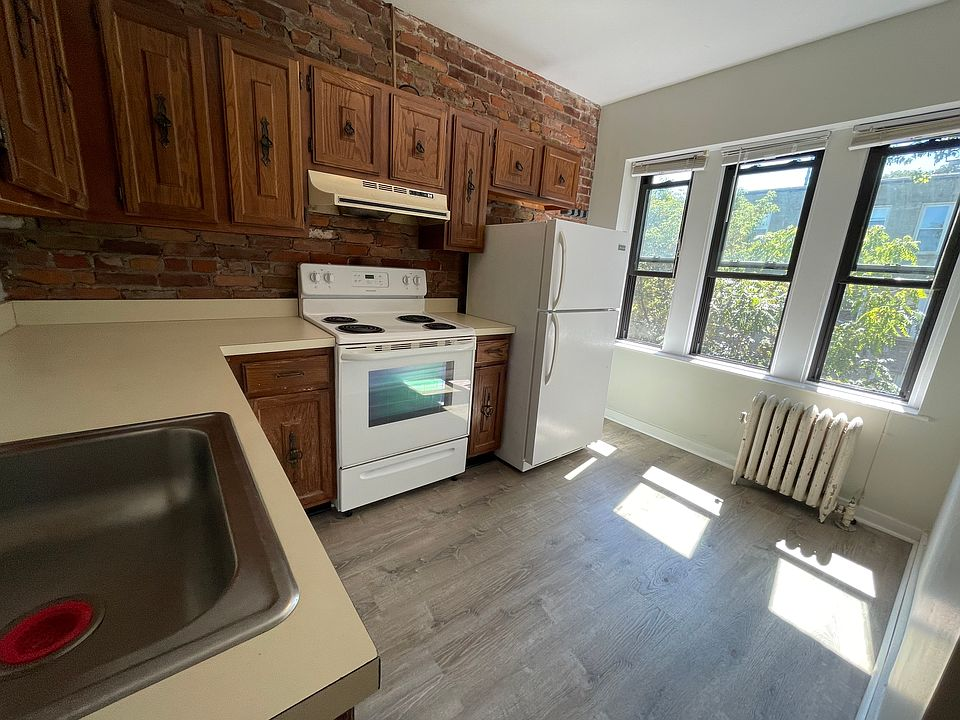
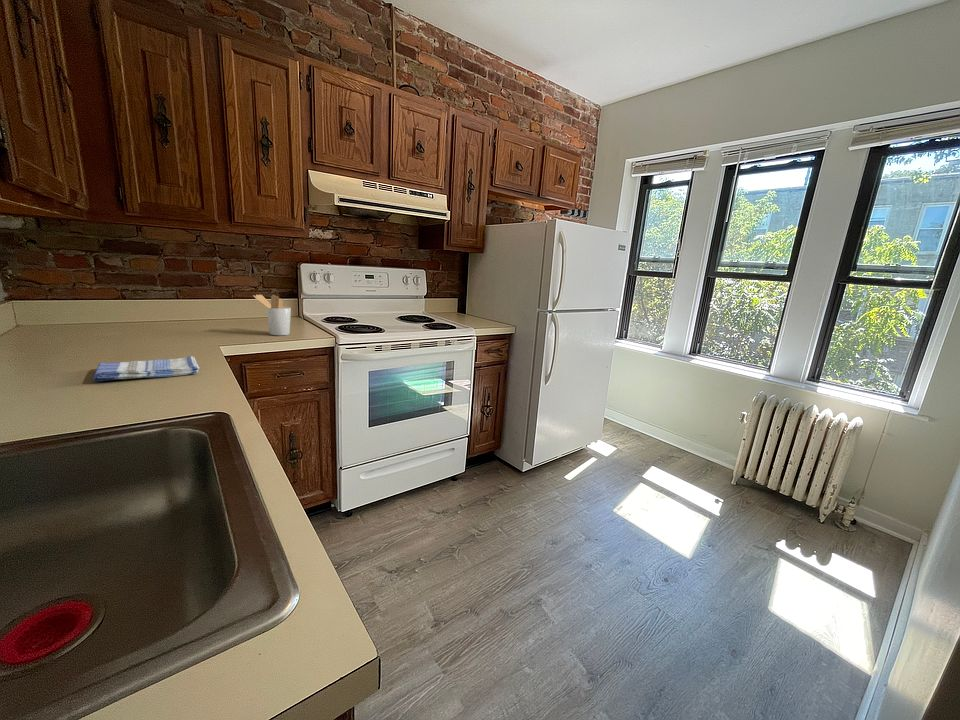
+ utensil holder (272, 313)
+ dish towel (150, 366)
